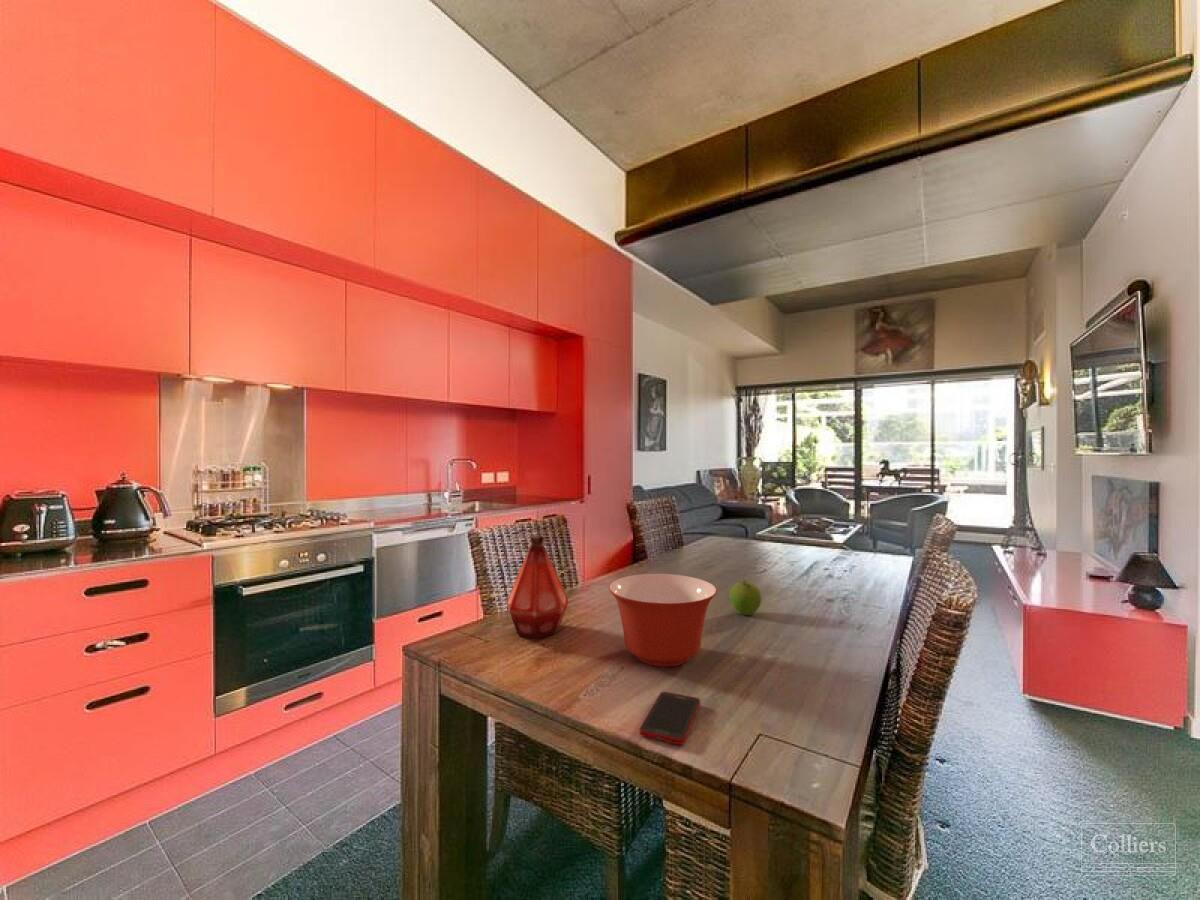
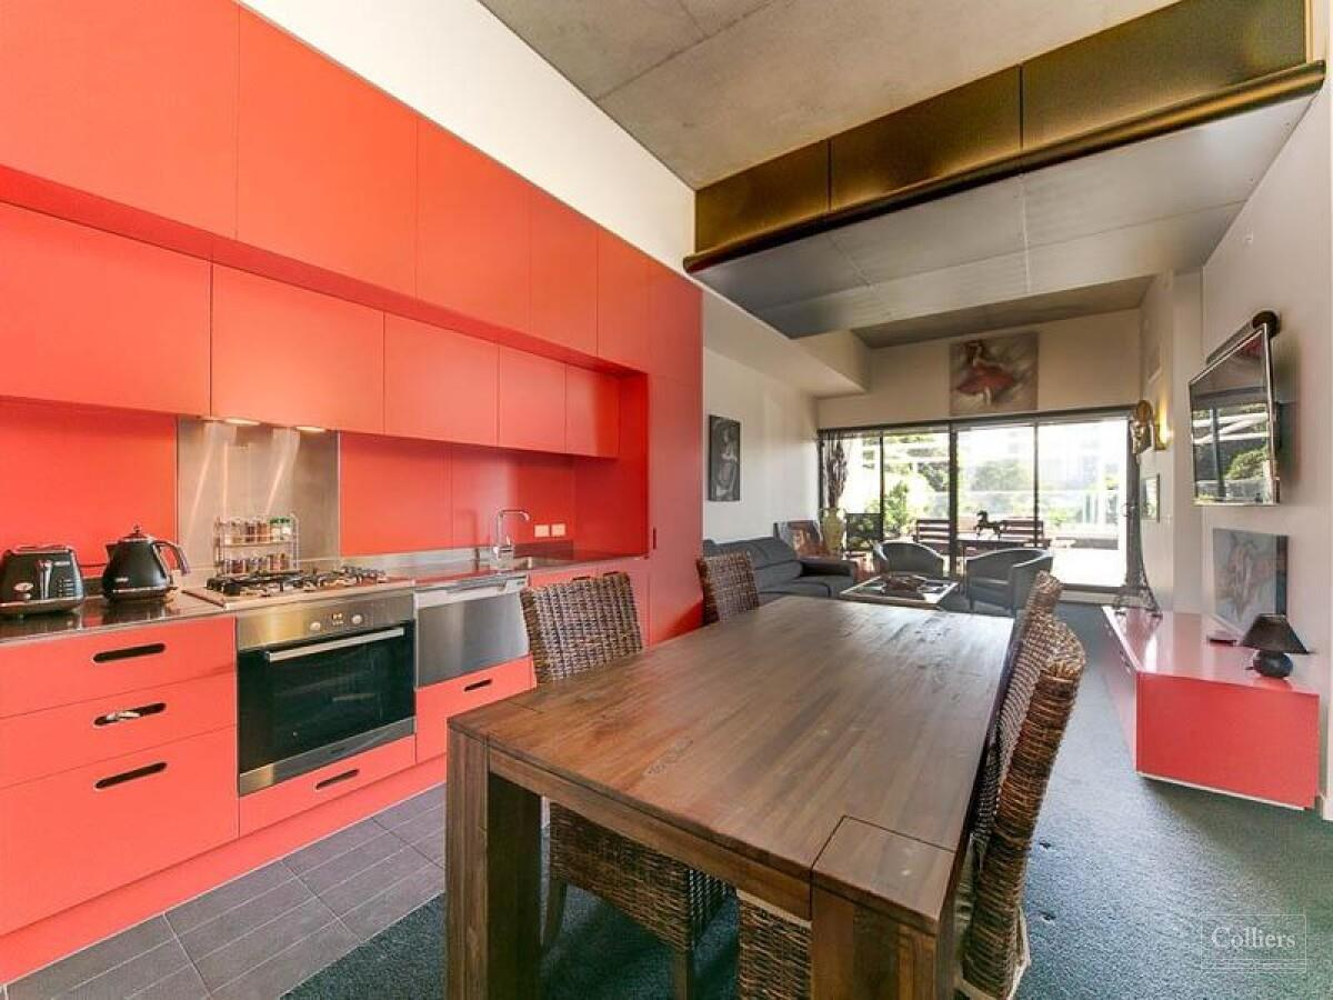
- mixing bowl (662, 620)
- bottle (538, 583)
- fruit (745, 596)
- cell phone (671, 716)
